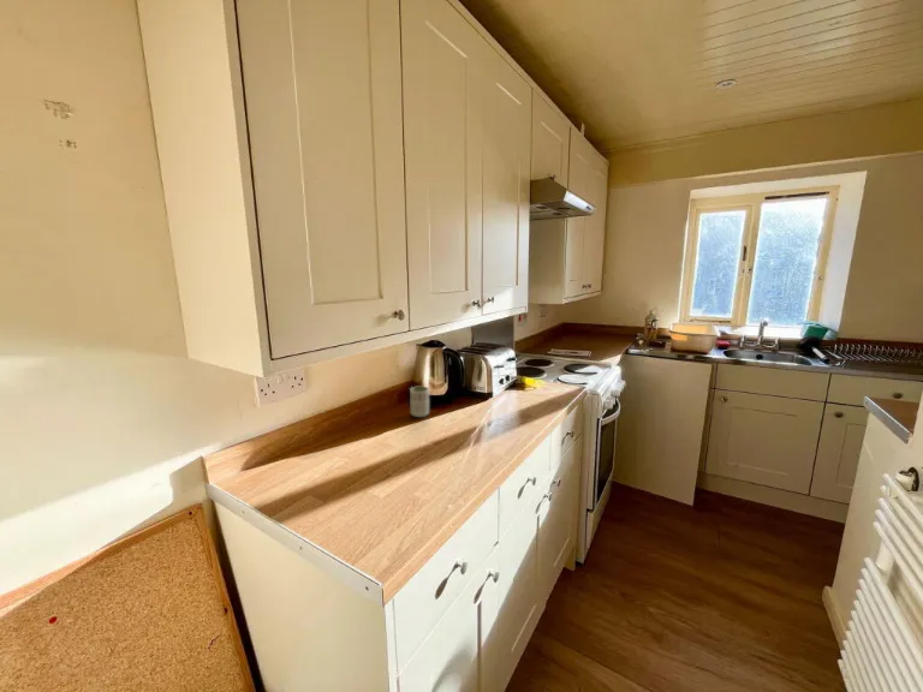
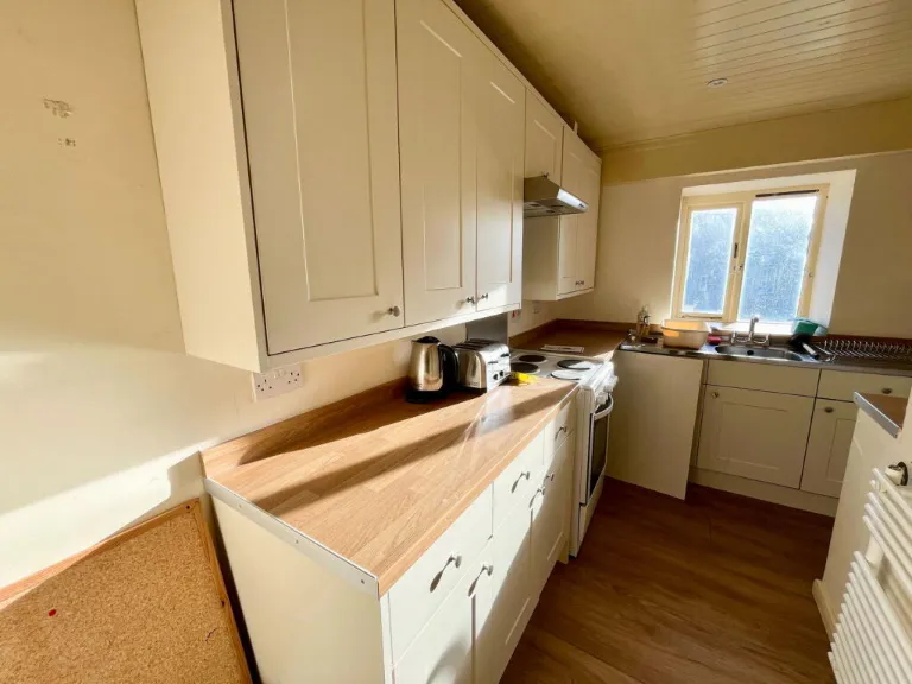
- cup (419, 401)
